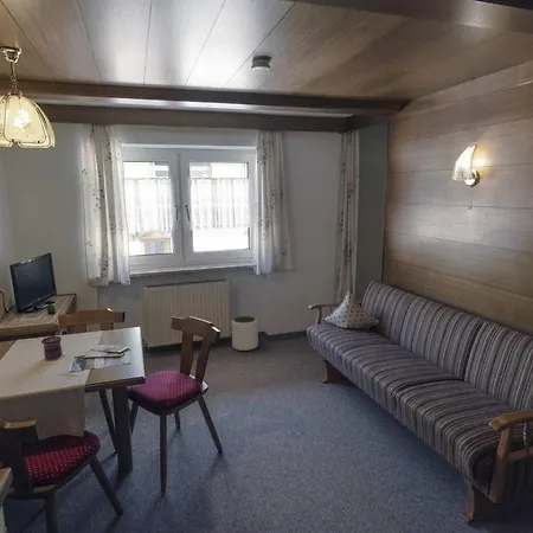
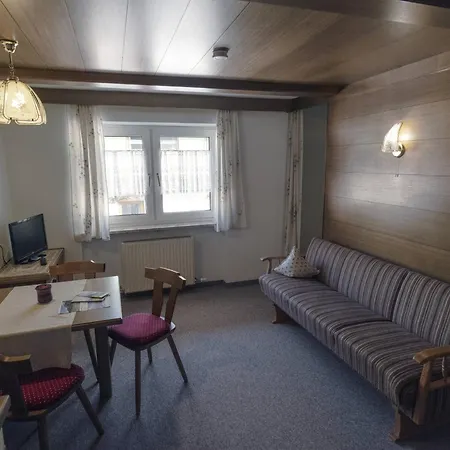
- plant pot (244, 333)
